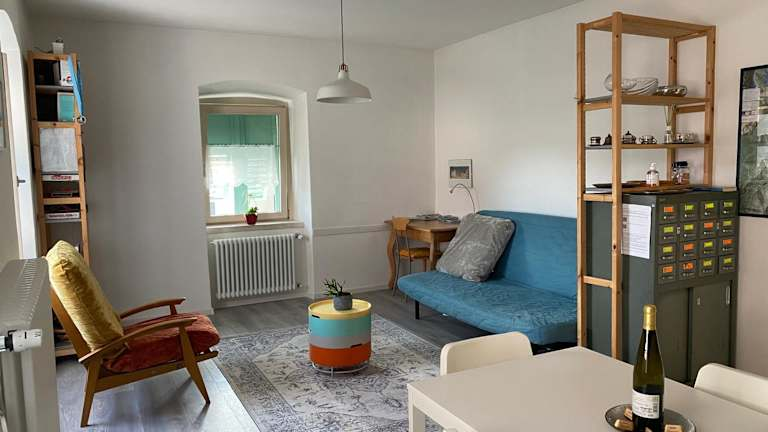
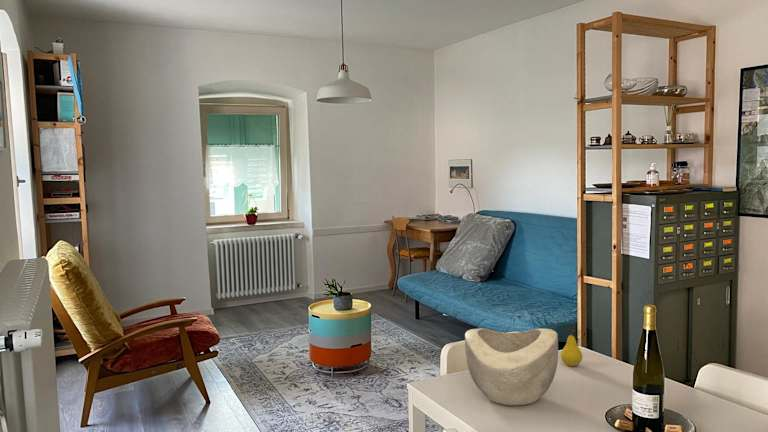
+ fruit (571, 346)
+ decorative bowl (511, 364)
